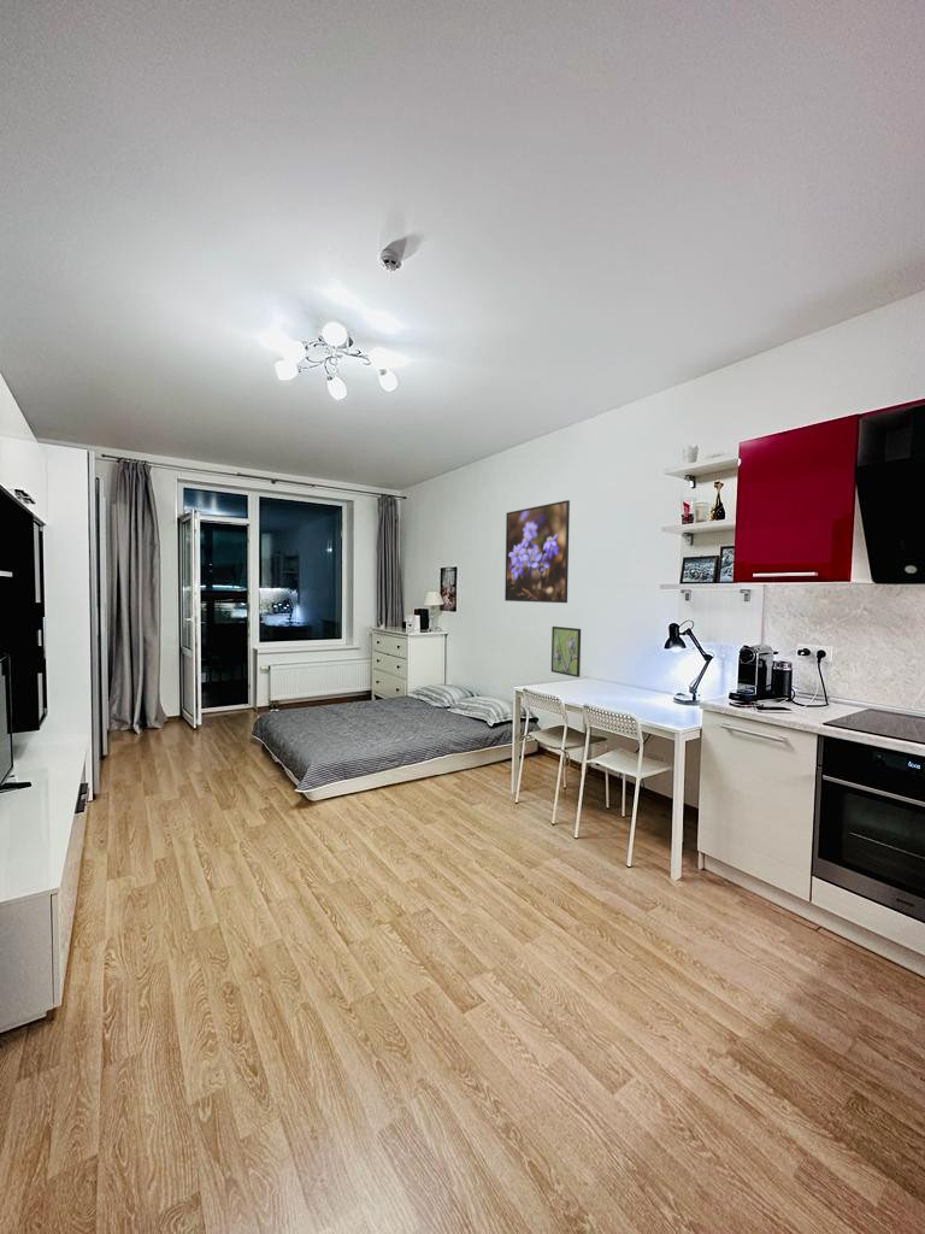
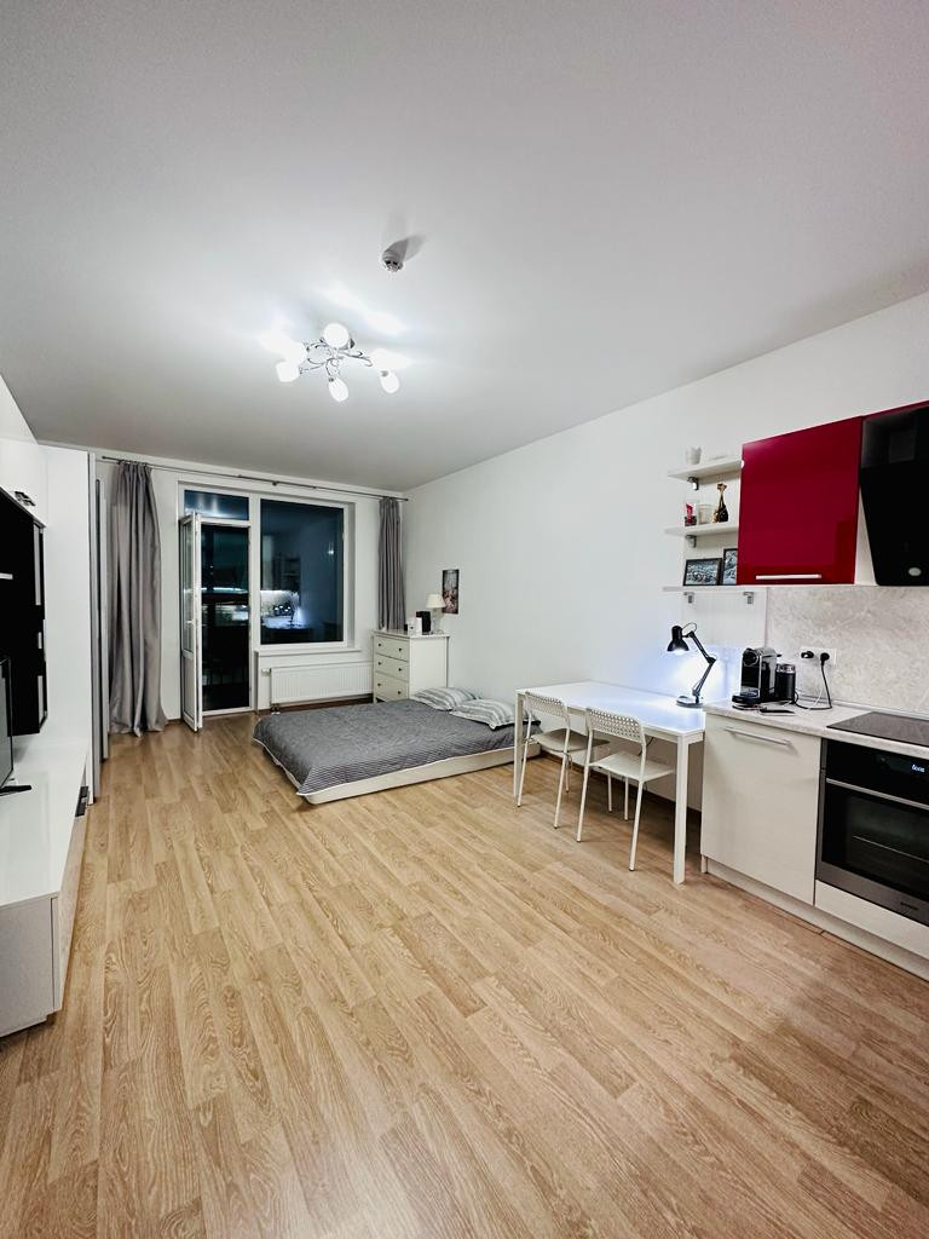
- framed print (534, 554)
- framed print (565, 651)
